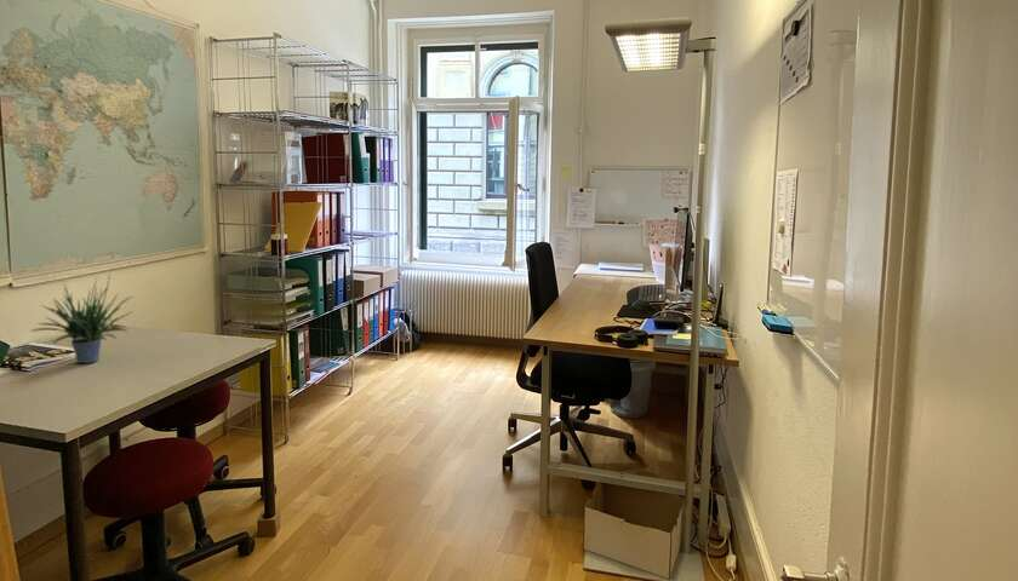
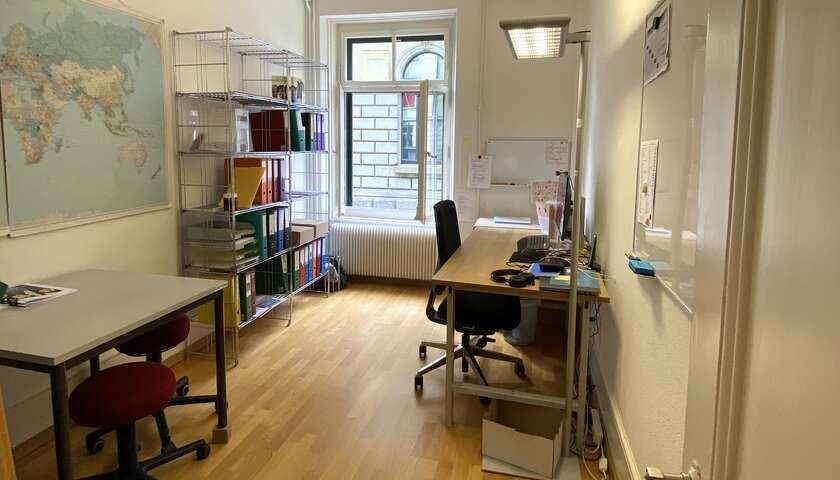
- potted plant (90, 316)
